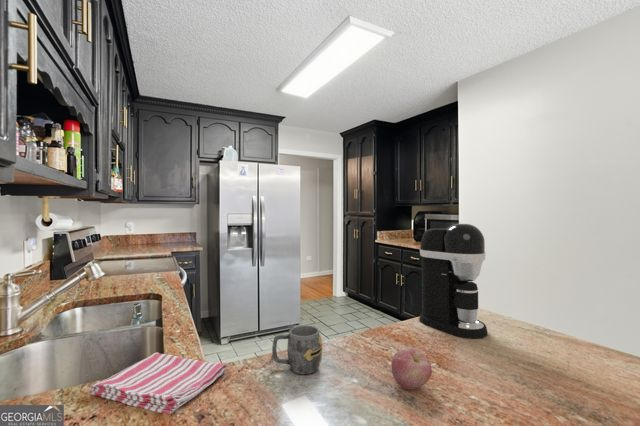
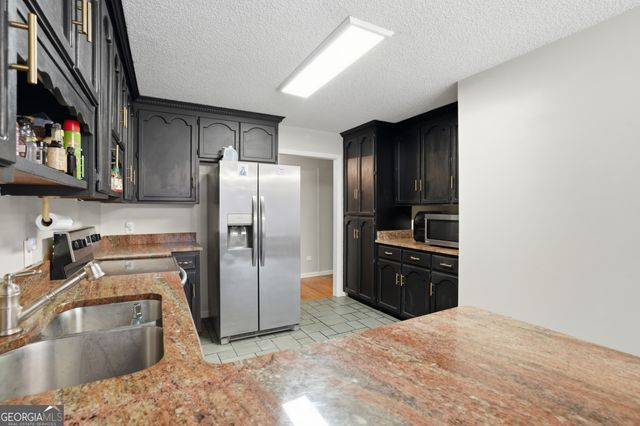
- coffee maker (450, 274)
- dish towel (162, 375)
- mug (297, 349)
- apple (411, 368)
